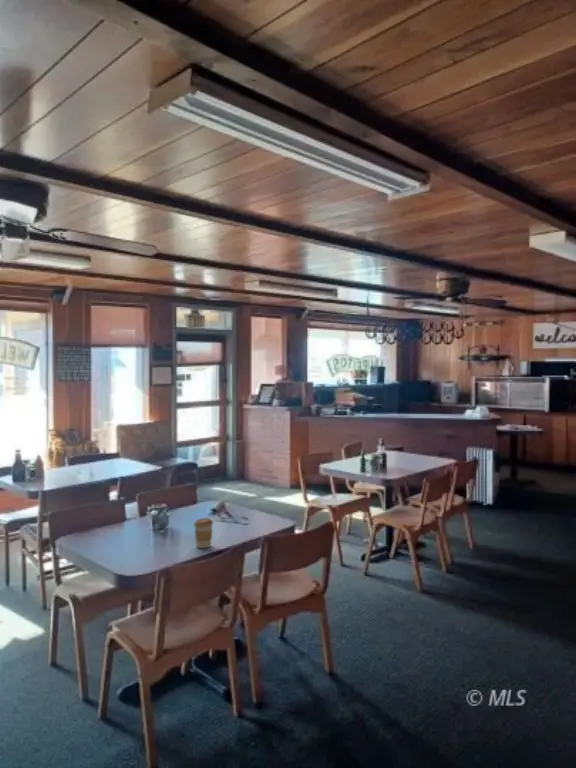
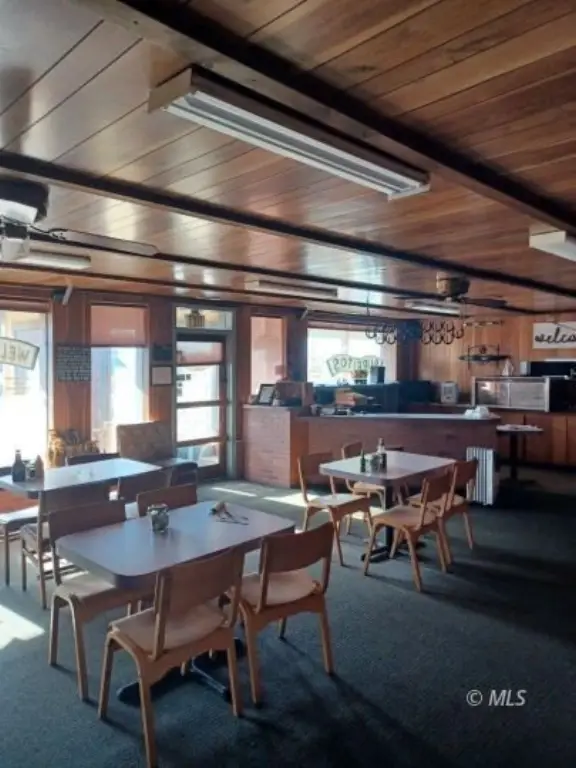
- coffee cup (203, 532)
